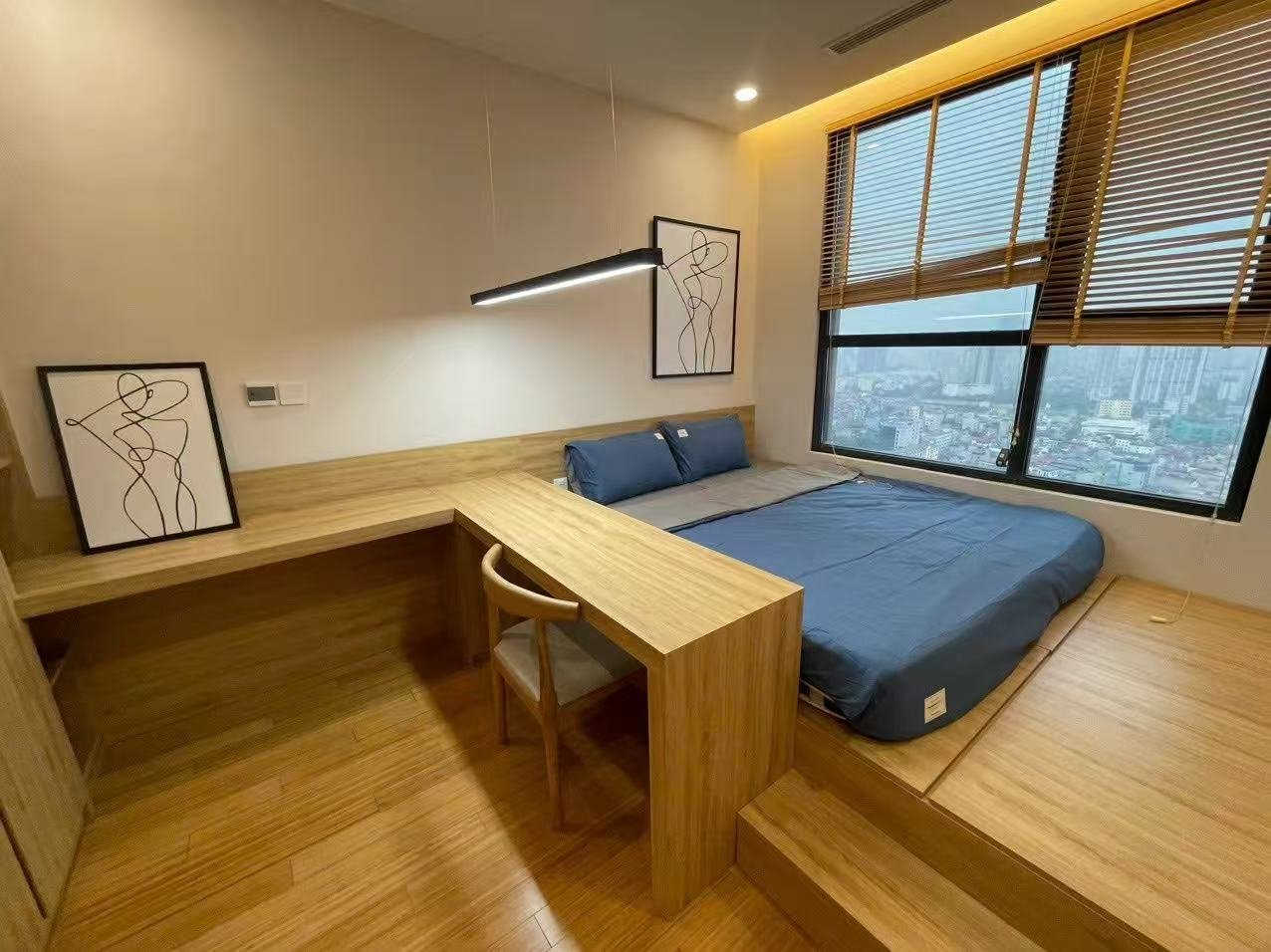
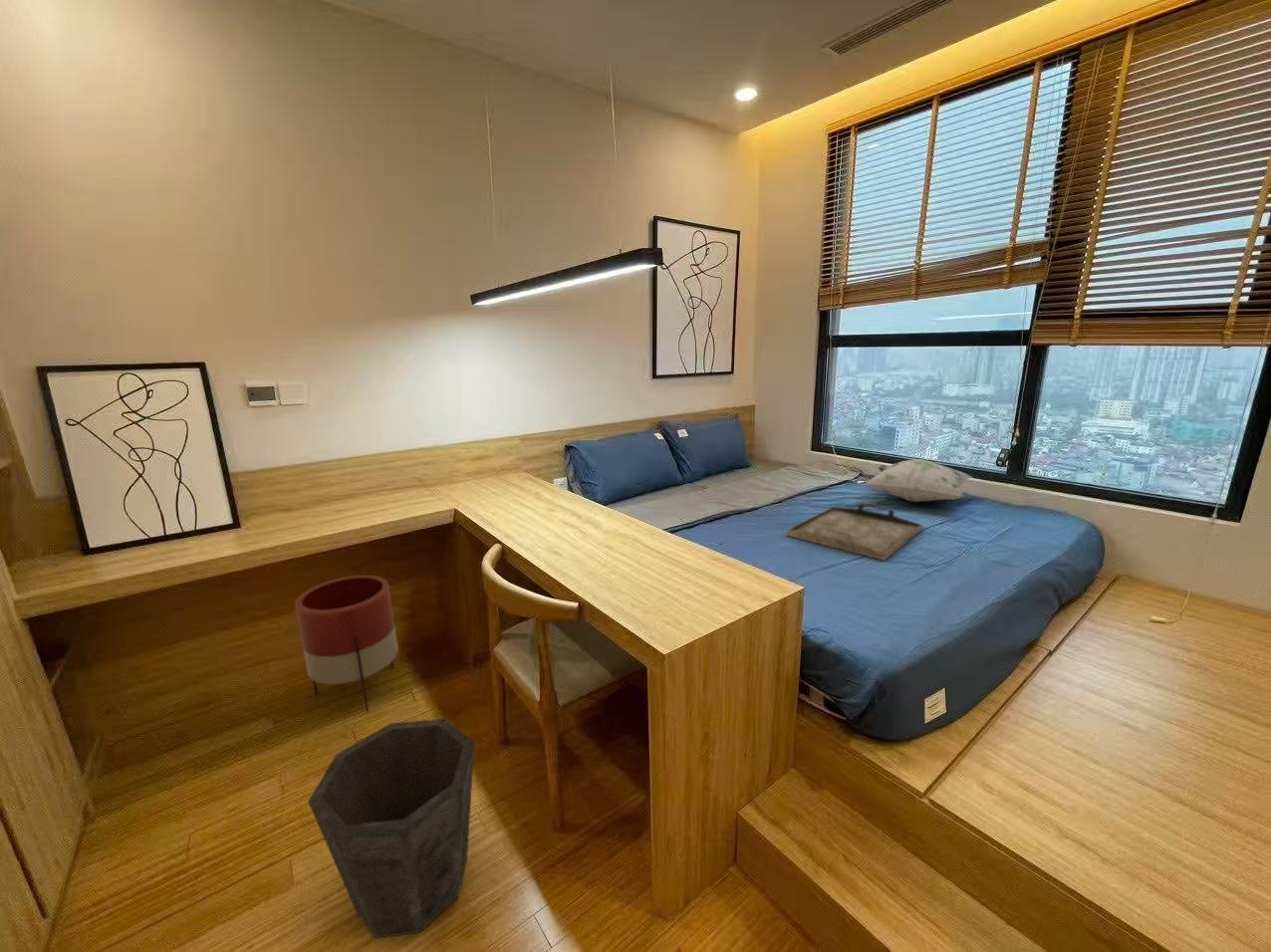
+ serving tray (856, 524)
+ planter (352, 642)
+ waste bin (405, 828)
+ decorative pillow (916, 479)
